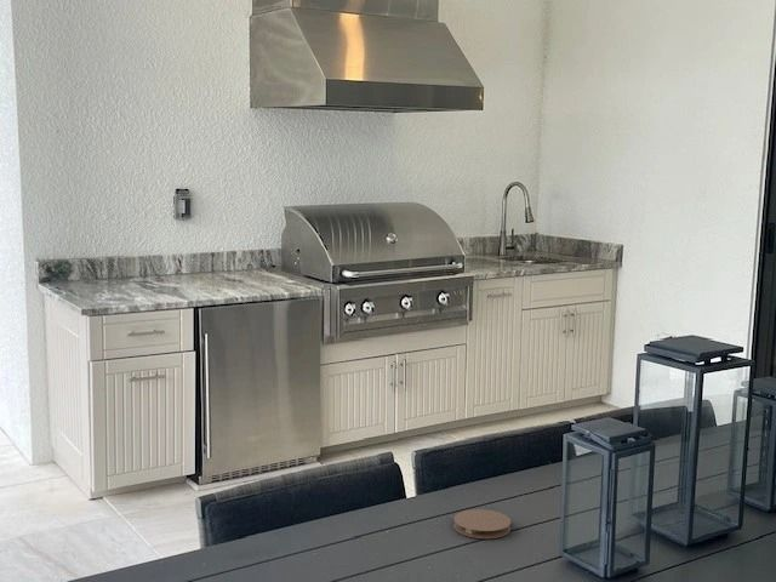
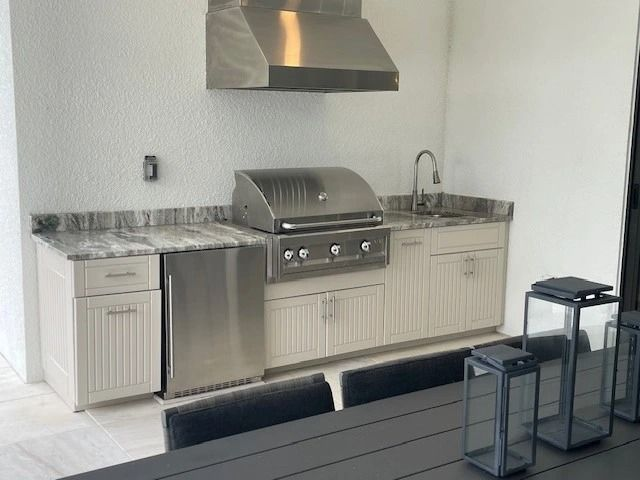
- coaster (481, 523)
